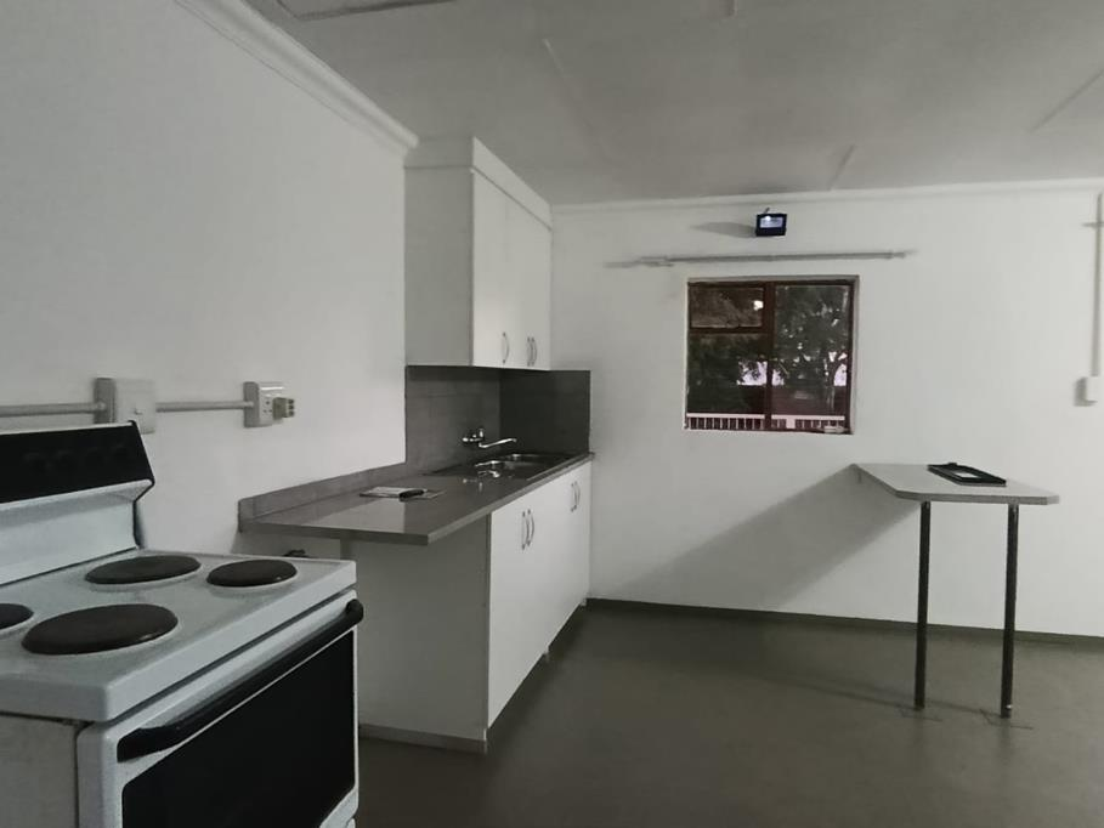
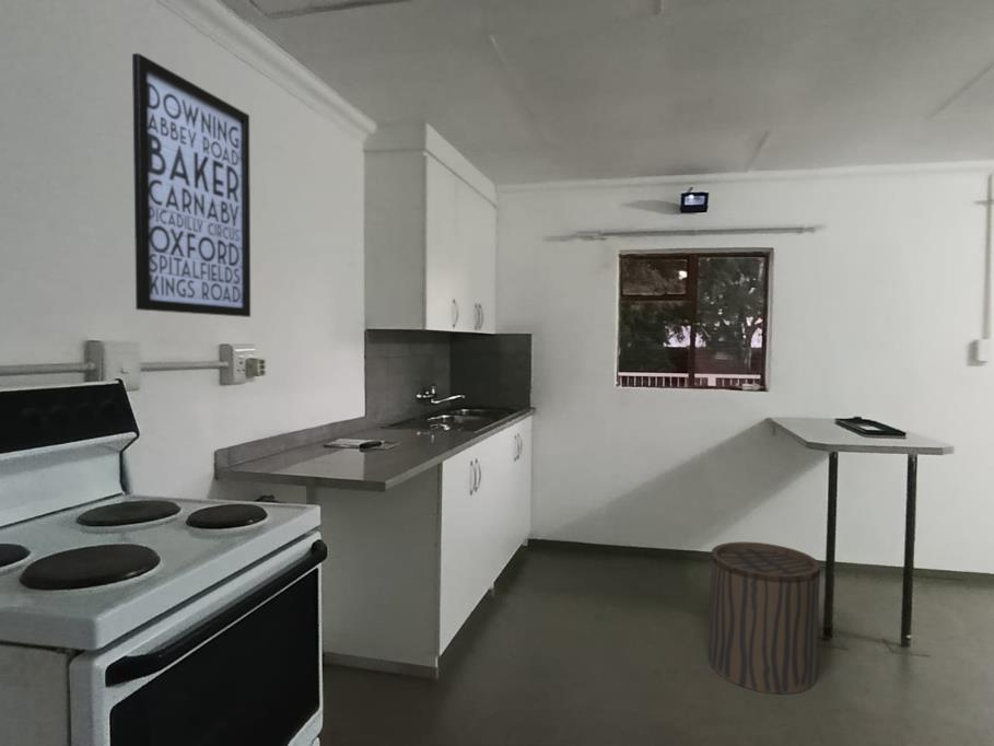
+ wall art (198, 201)
+ stool (762, 611)
